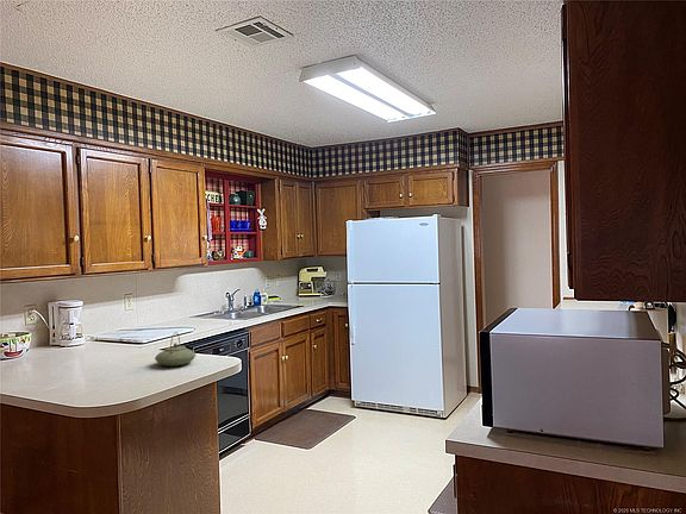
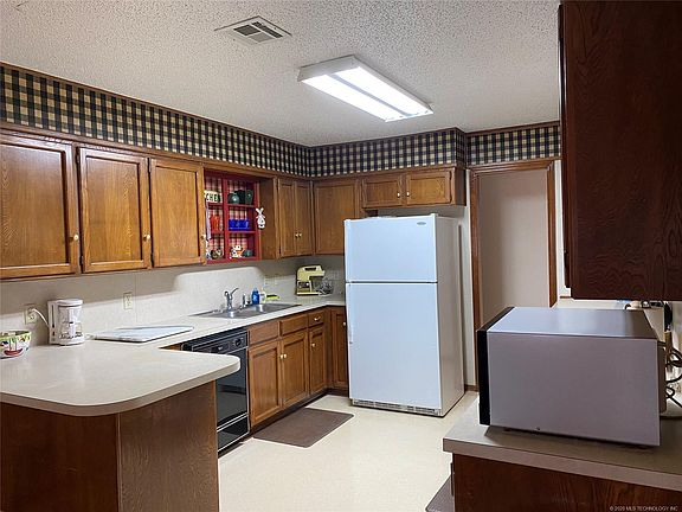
- teapot (176, 347)
